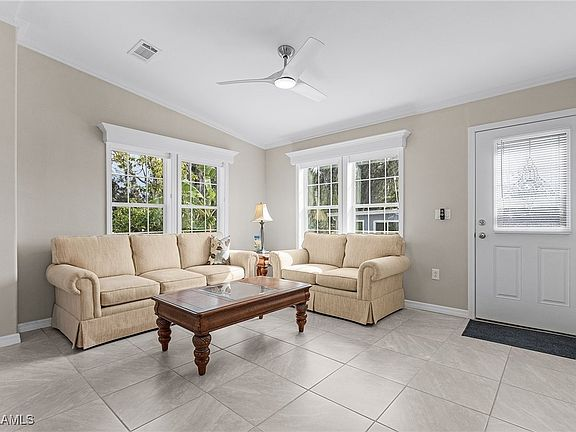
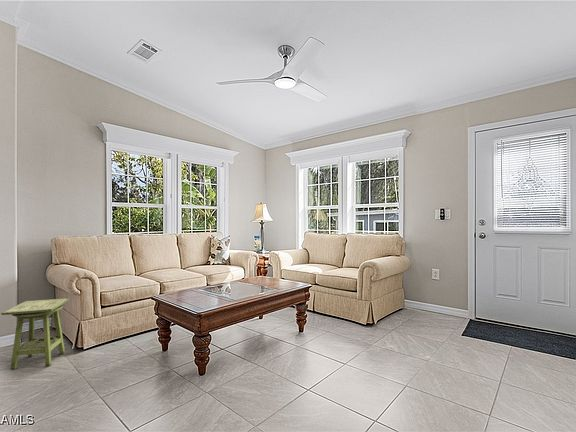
+ side table (33, 332)
